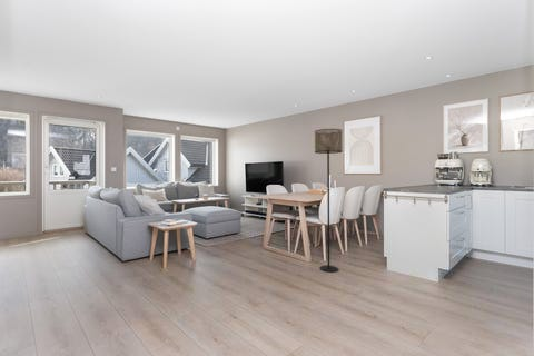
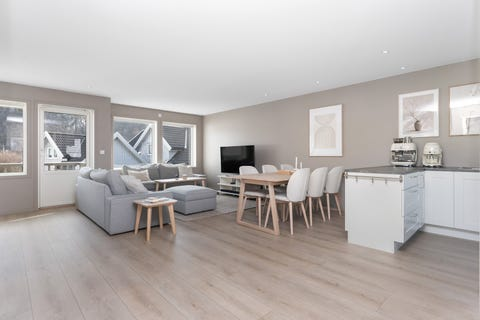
- floor lamp (328, 199)
